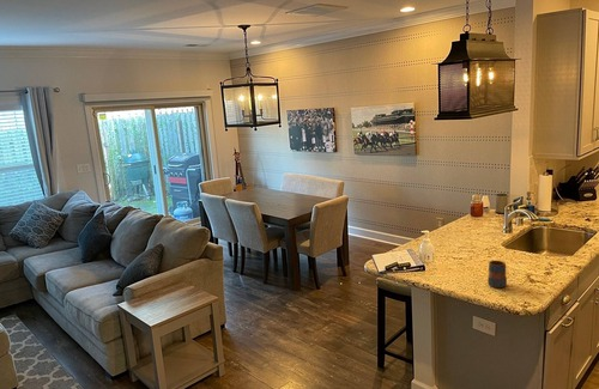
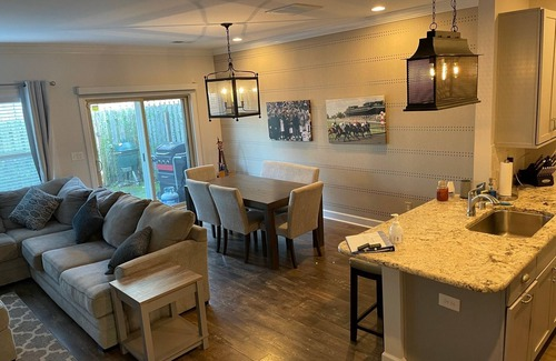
- mug (496, 272)
